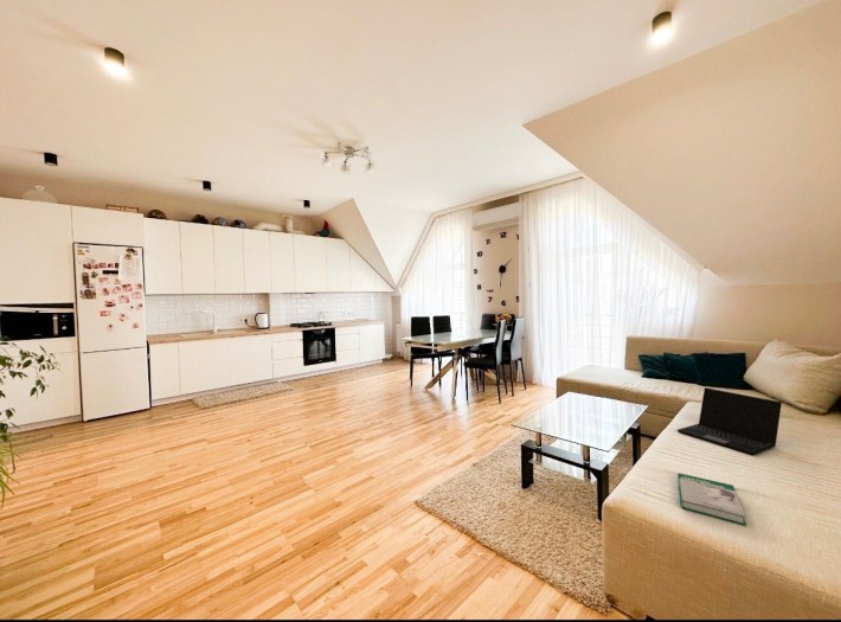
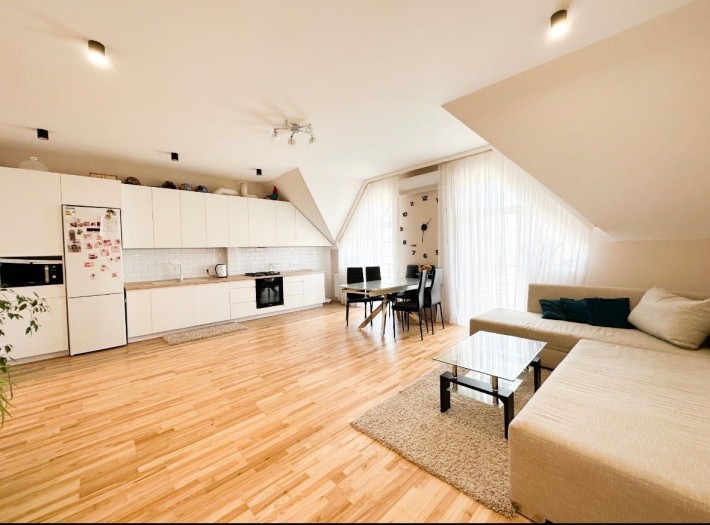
- book (707, 495)
- laptop (726, 417)
